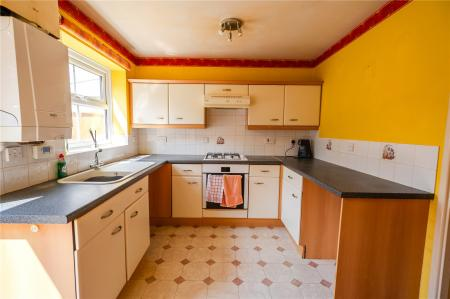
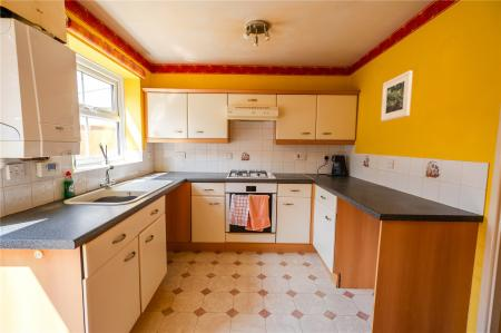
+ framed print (394, 98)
